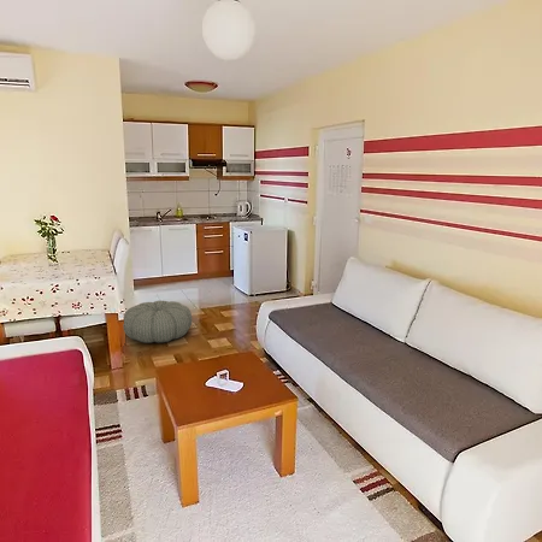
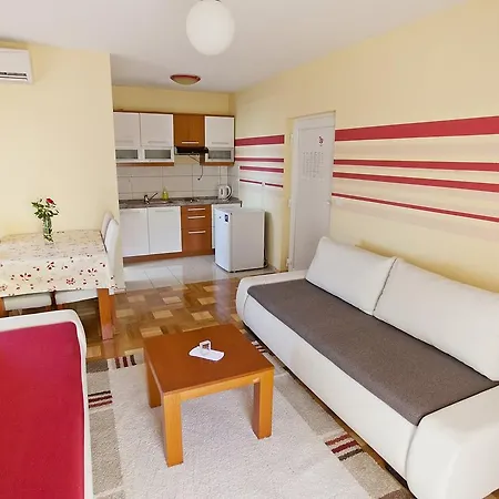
- pouf (157, 320)
